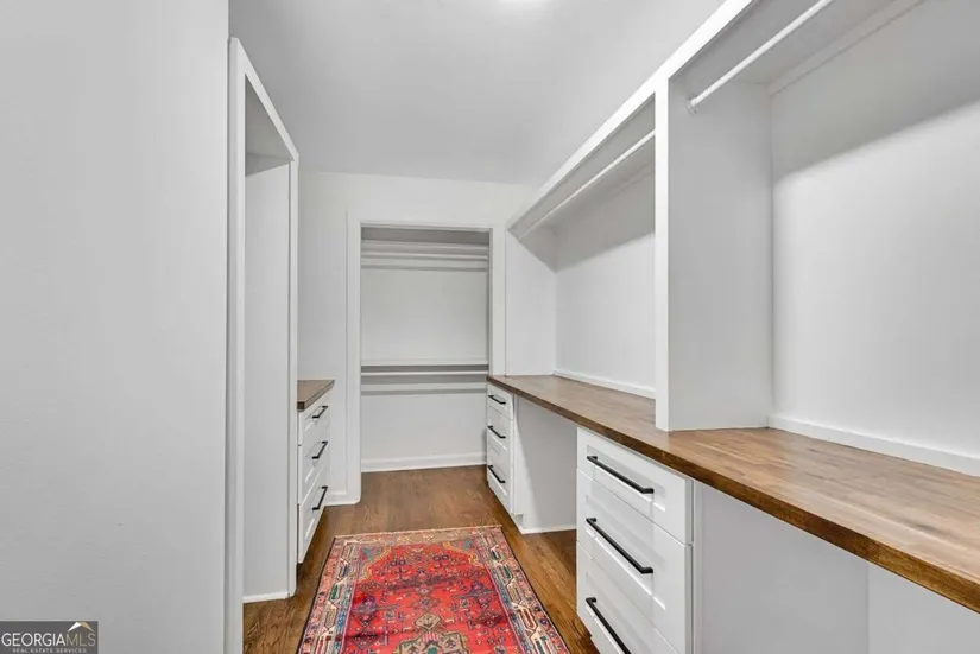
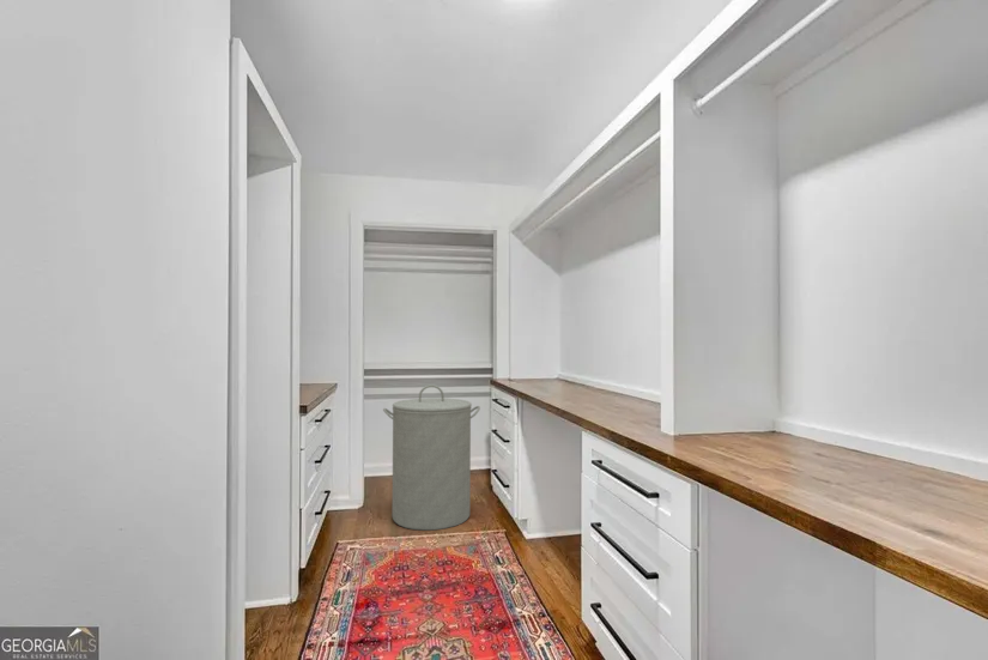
+ laundry hamper (431, 450)
